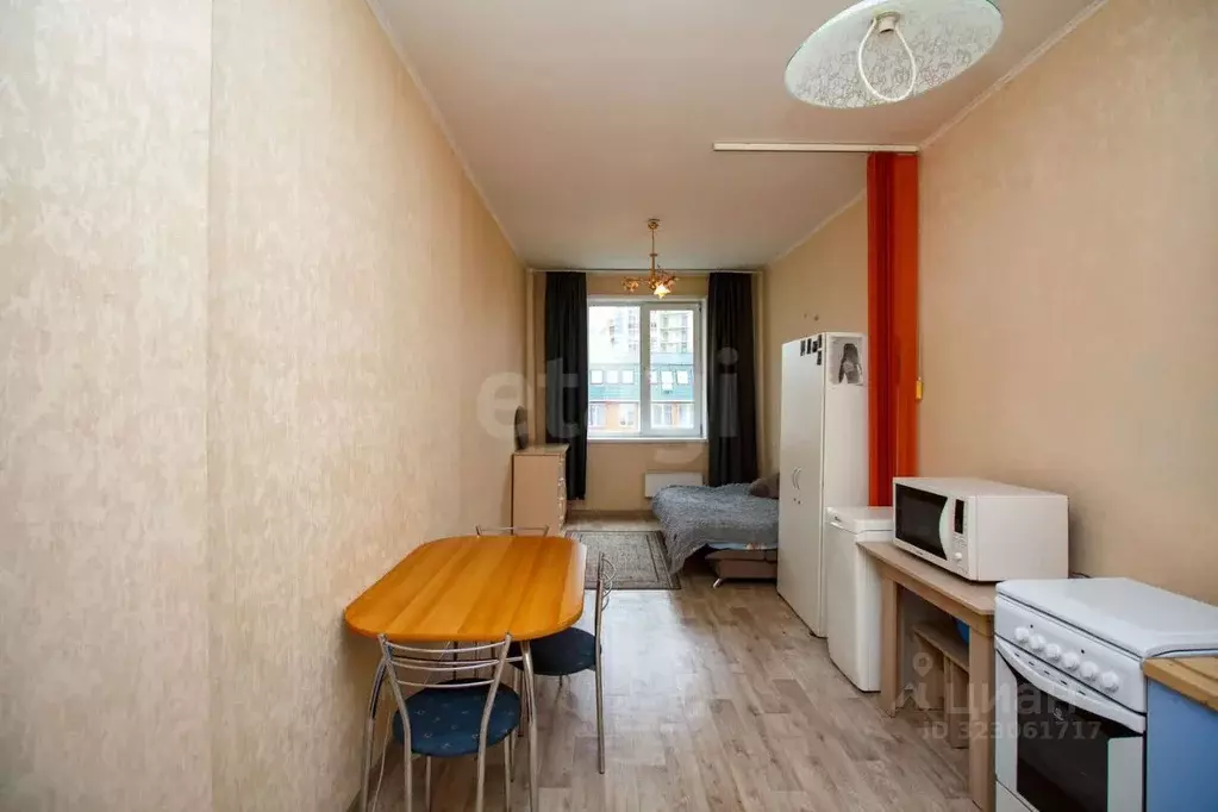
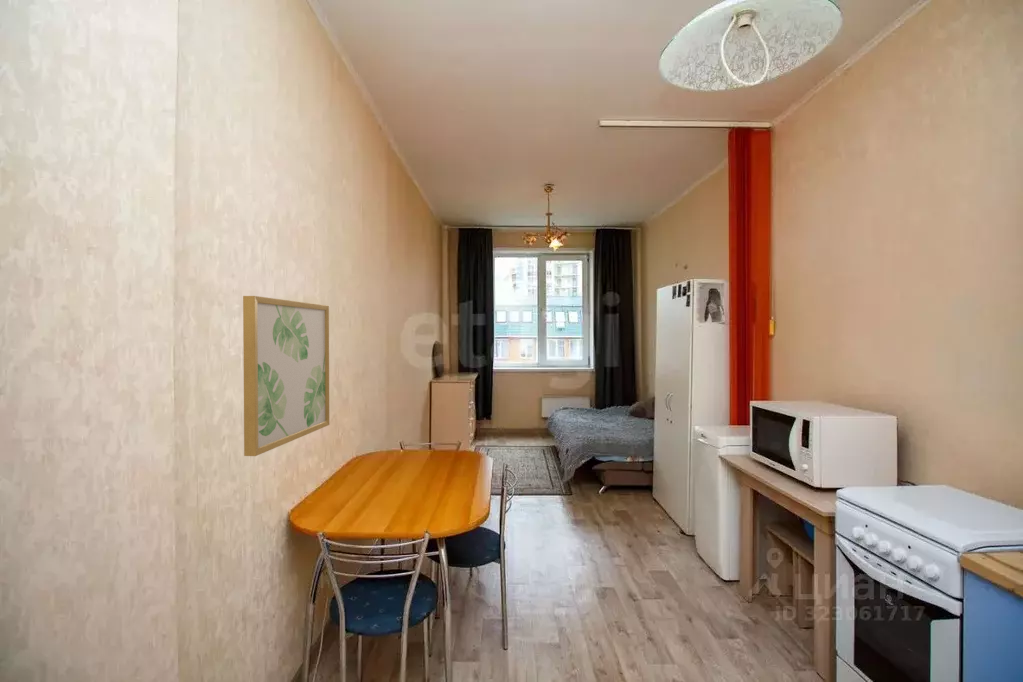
+ wall art (292, 370)
